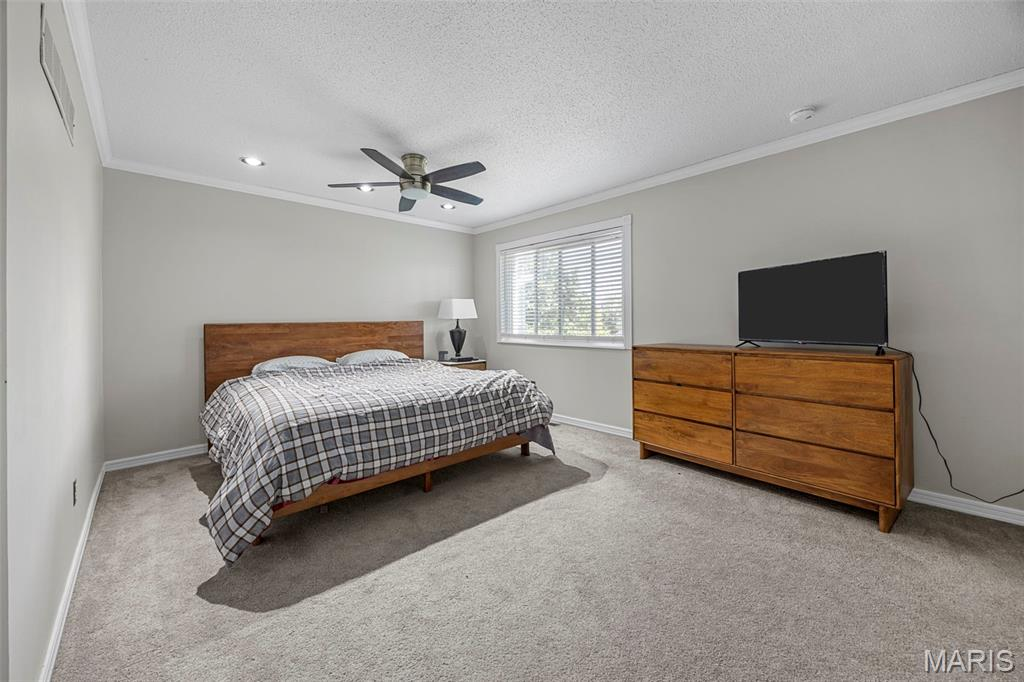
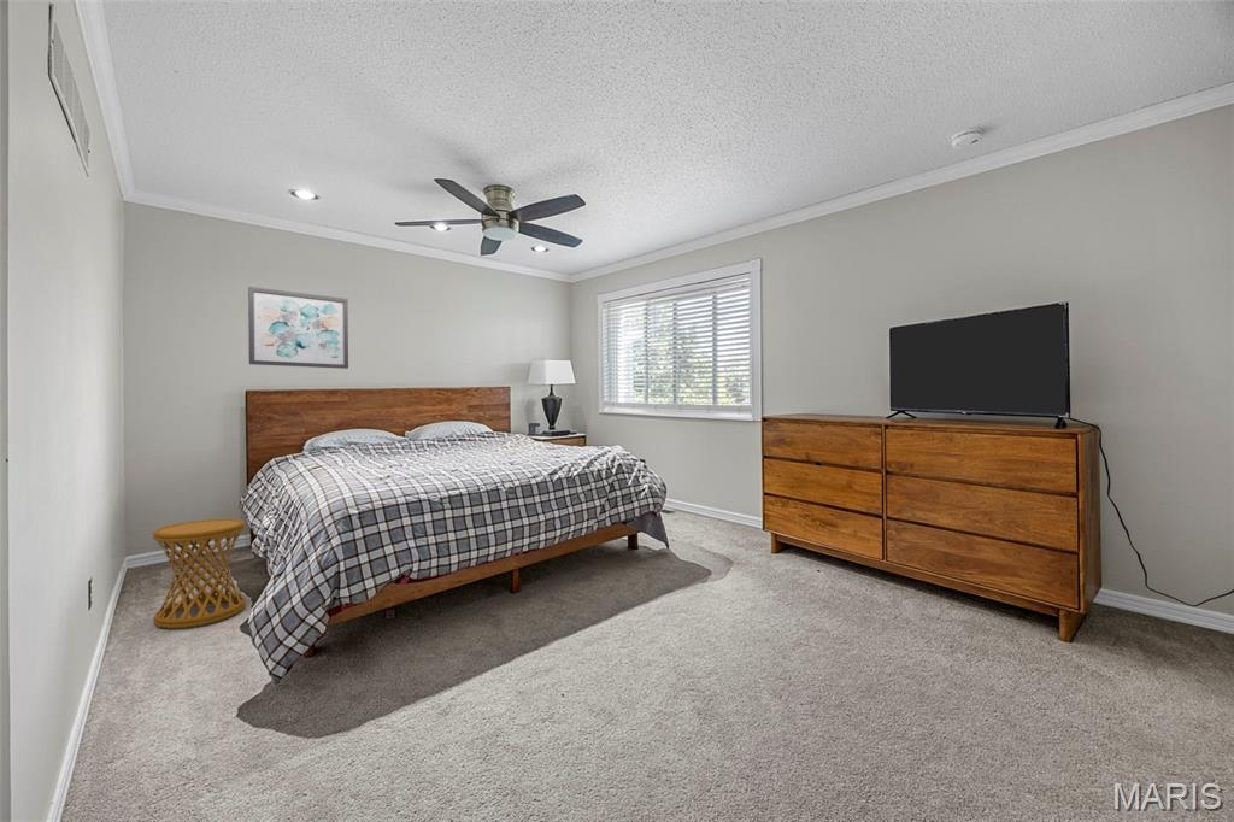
+ side table (202, 568)
+ wall art (300, 329)
